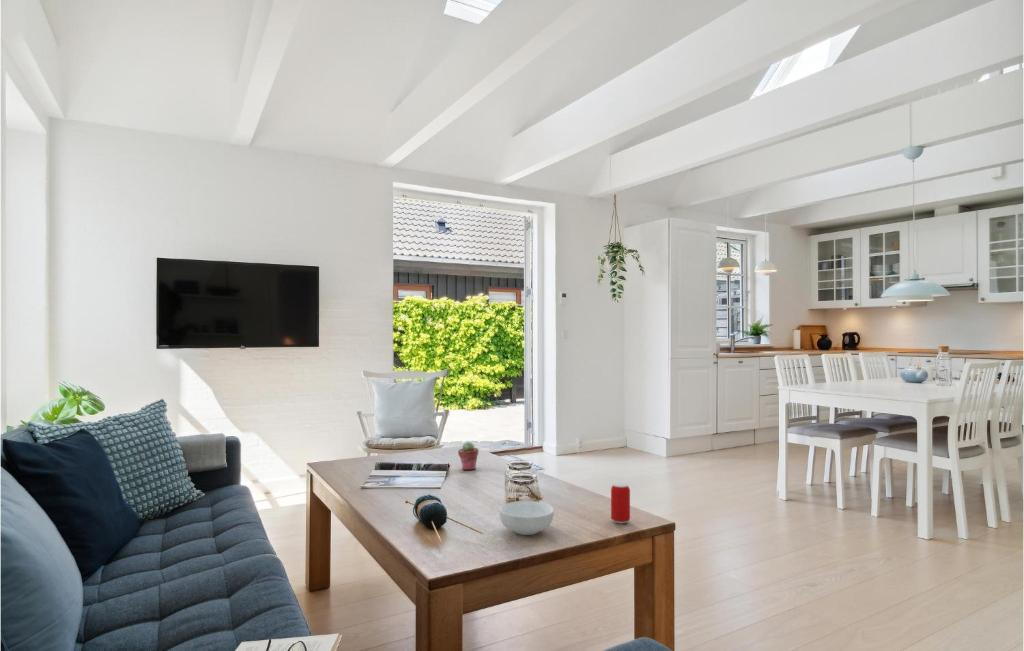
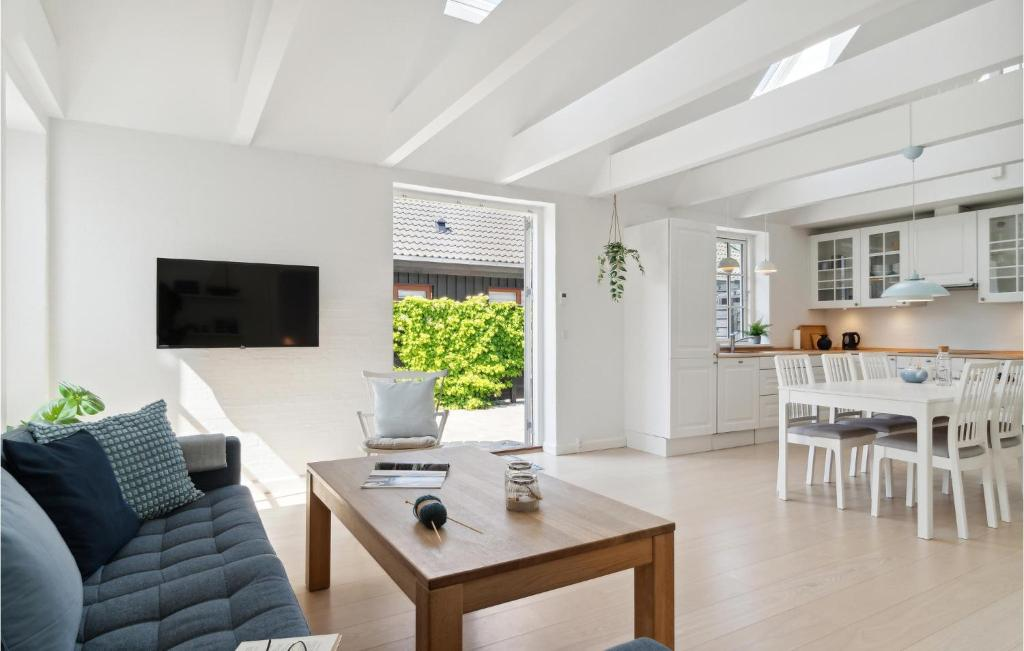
- potted succulent (468, 455)
- beverage can (620, 502)
- cereal bowl (526, 519)
